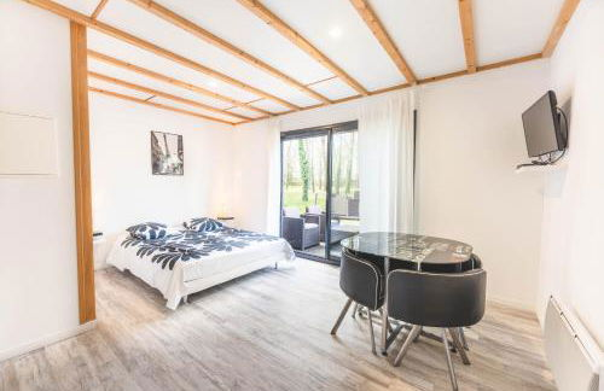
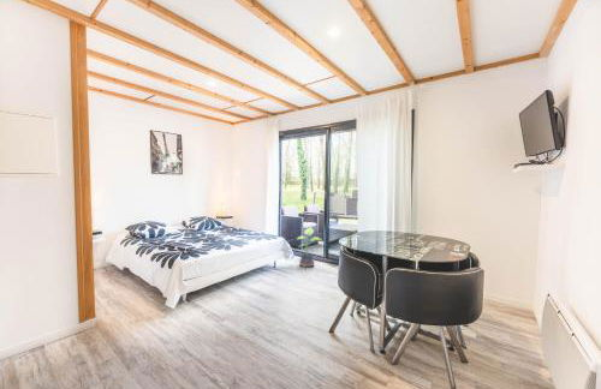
+ potted plant (308, 247)
